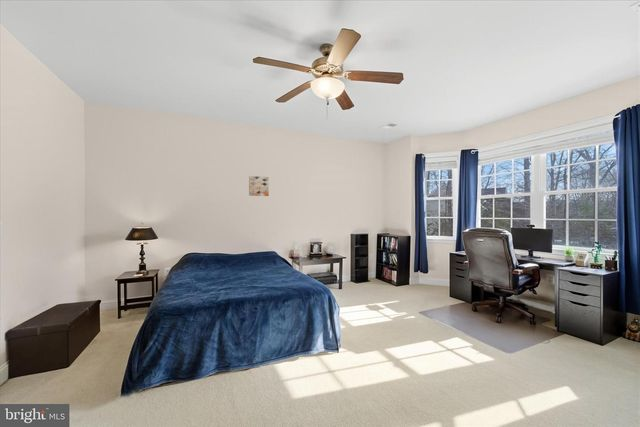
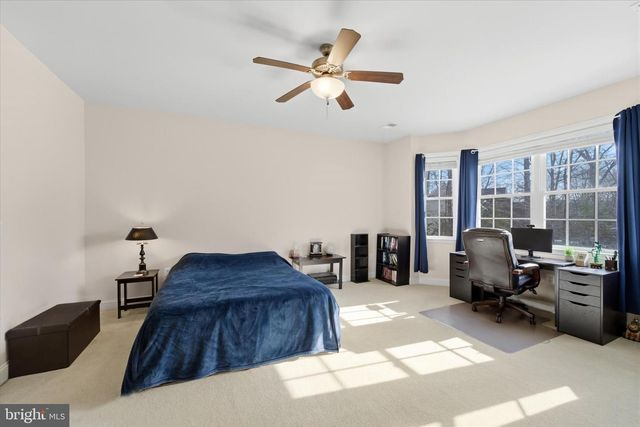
- wall art (258, 186)
